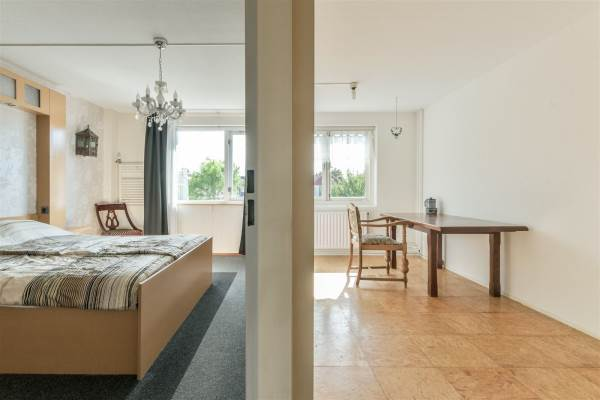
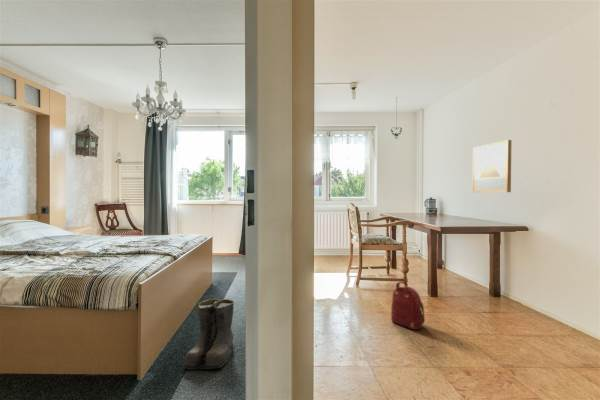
+ boots (211, 331)
+ backpack (407, 302)
+ wall art (490, 168)
